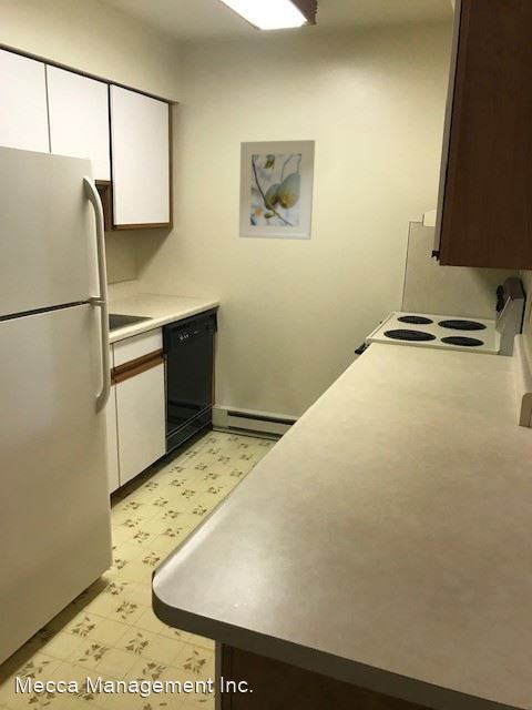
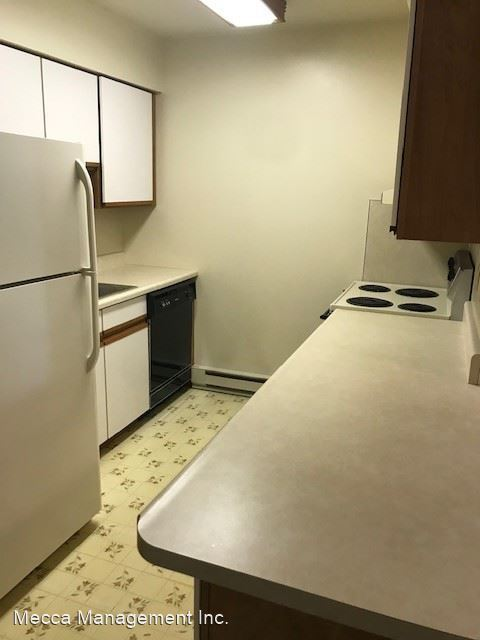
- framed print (275, 190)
